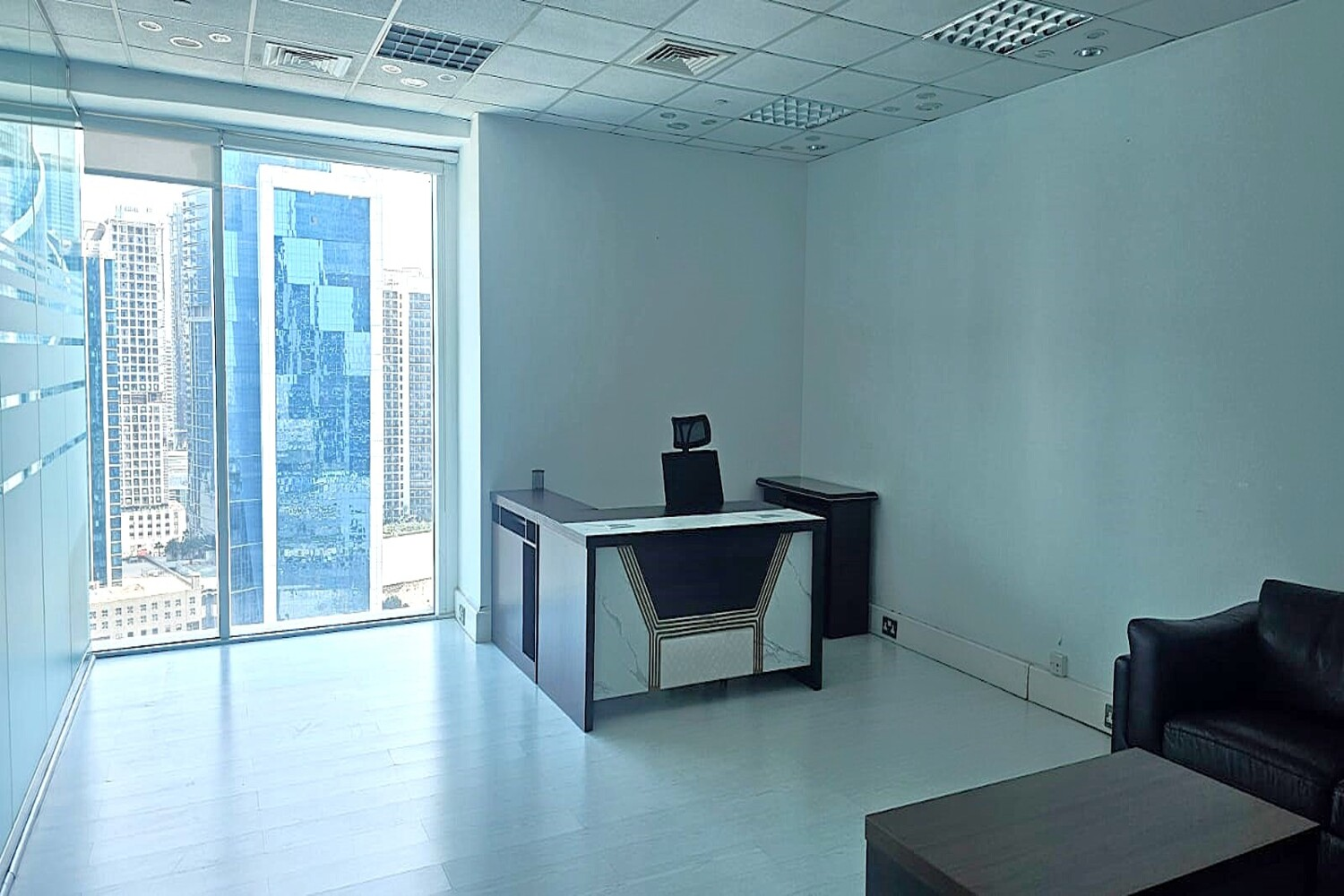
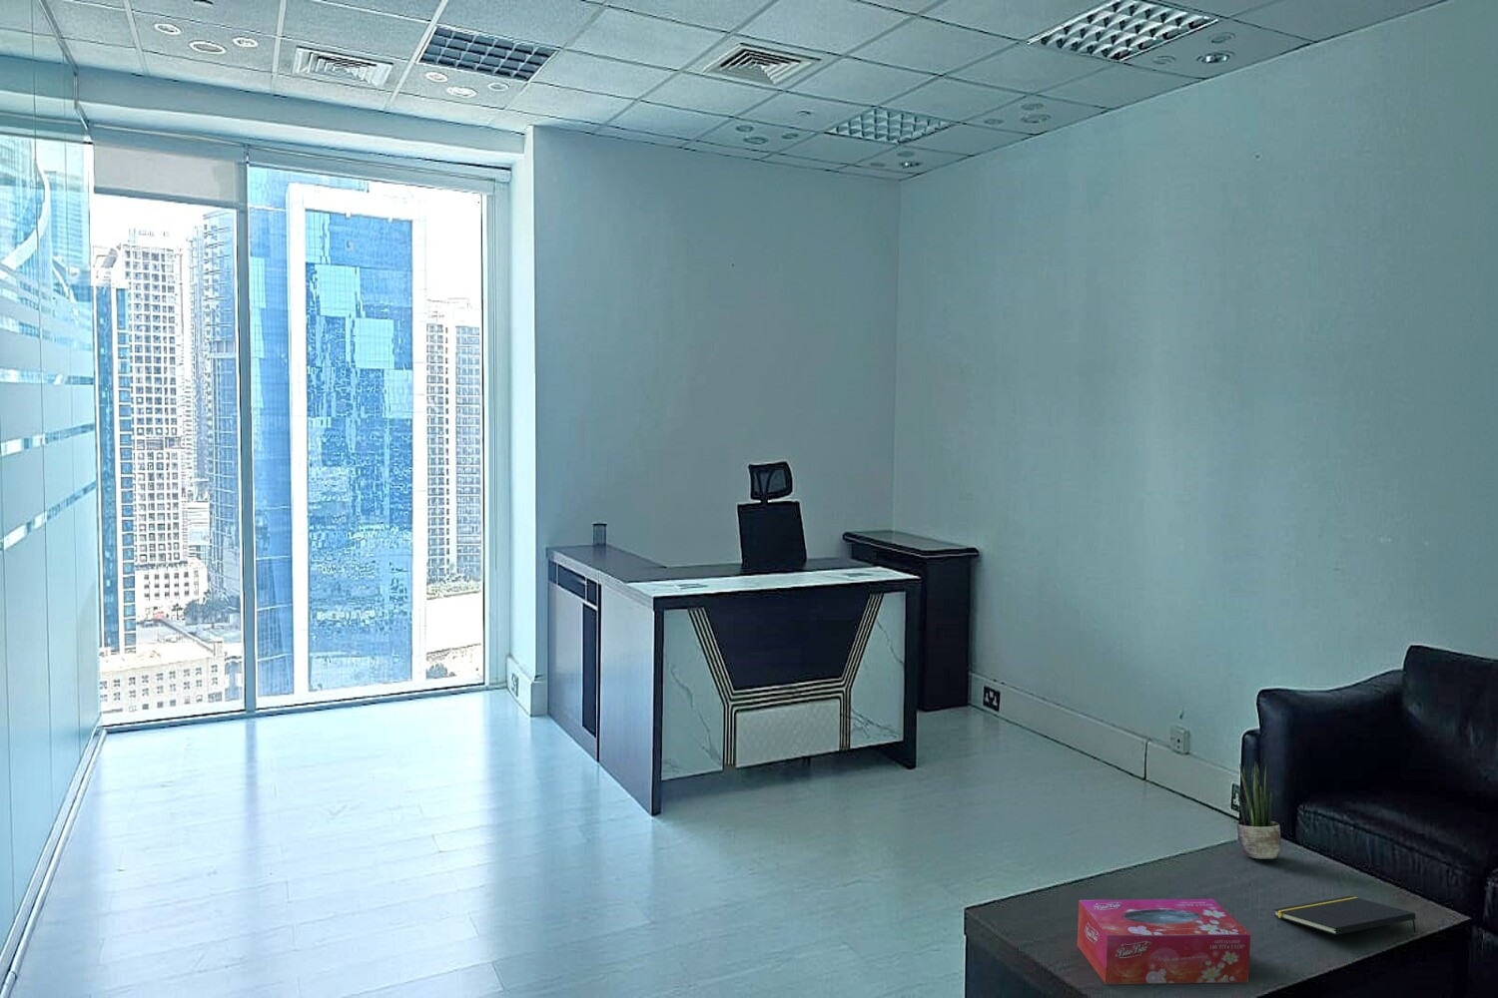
+ tissue box (1160, 939)
+ notepad (1343, 914)
+ potted plant (1256, 806)
